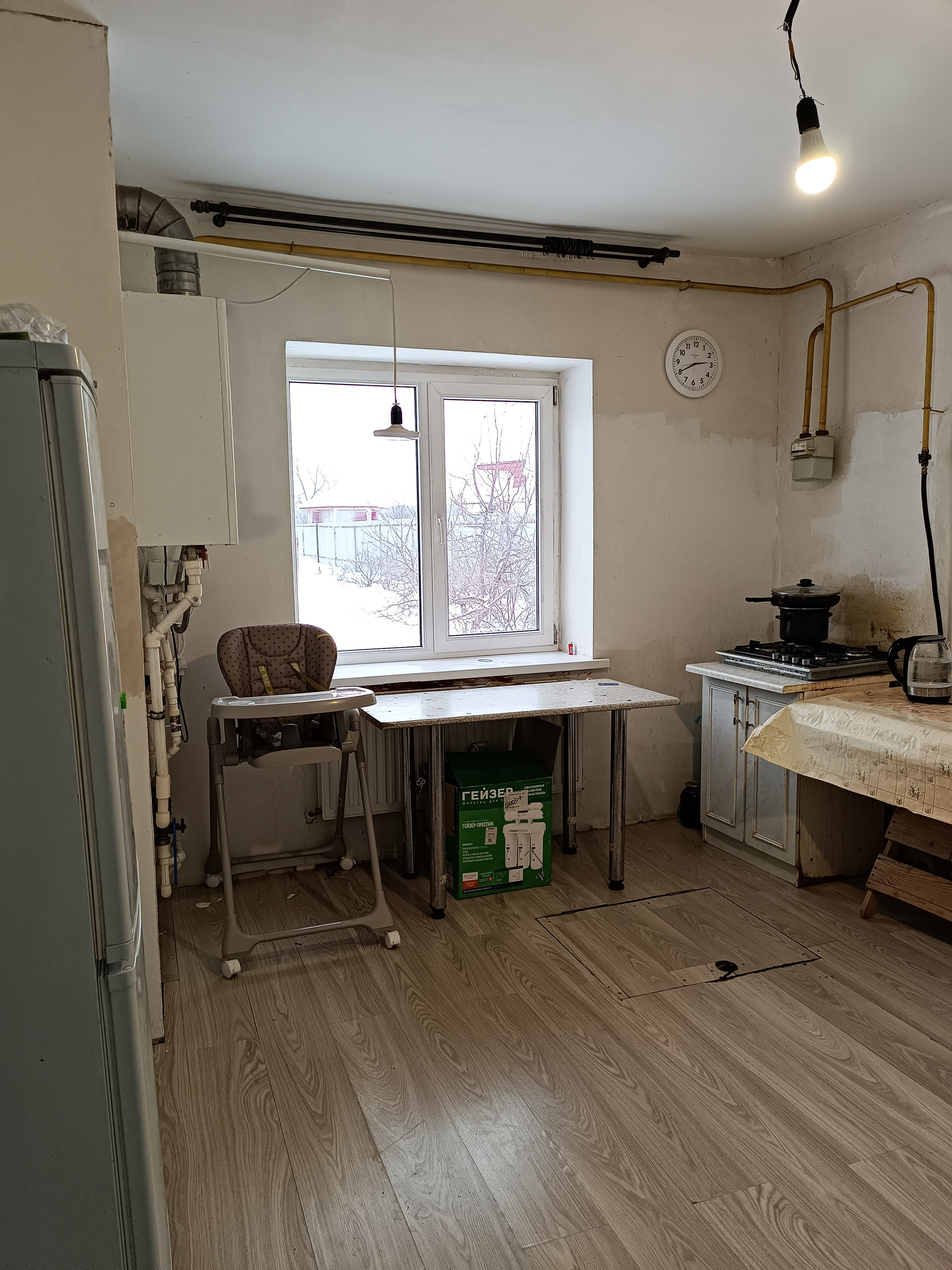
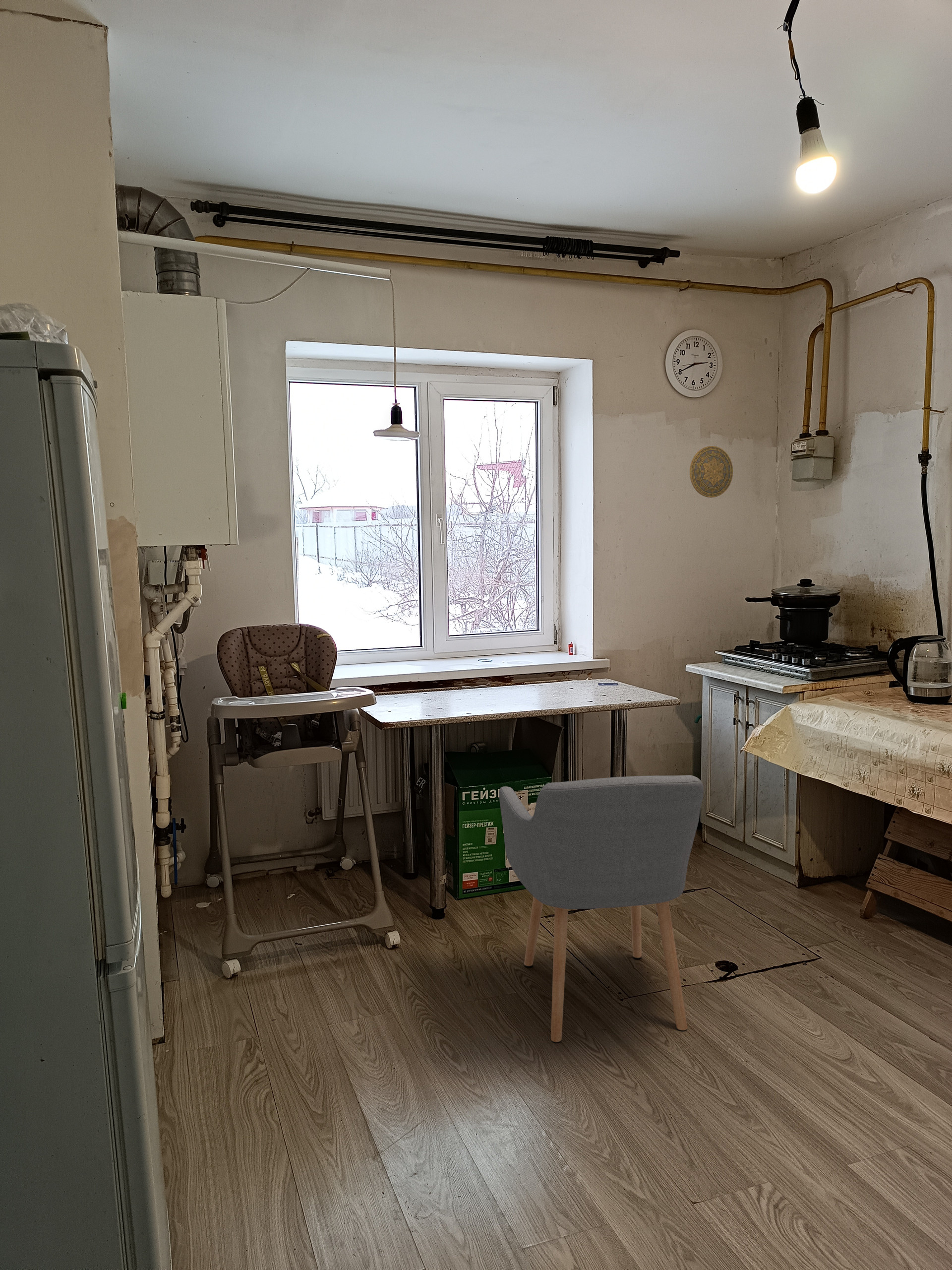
+ decorative plate (713, 471)
+ chair (602, 880)
